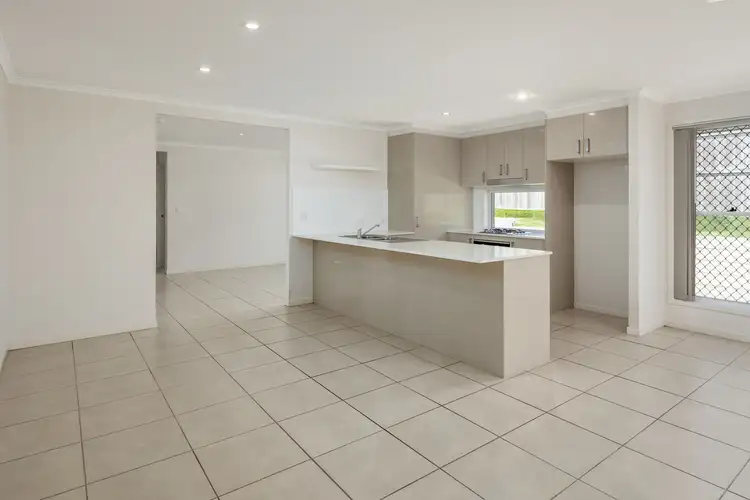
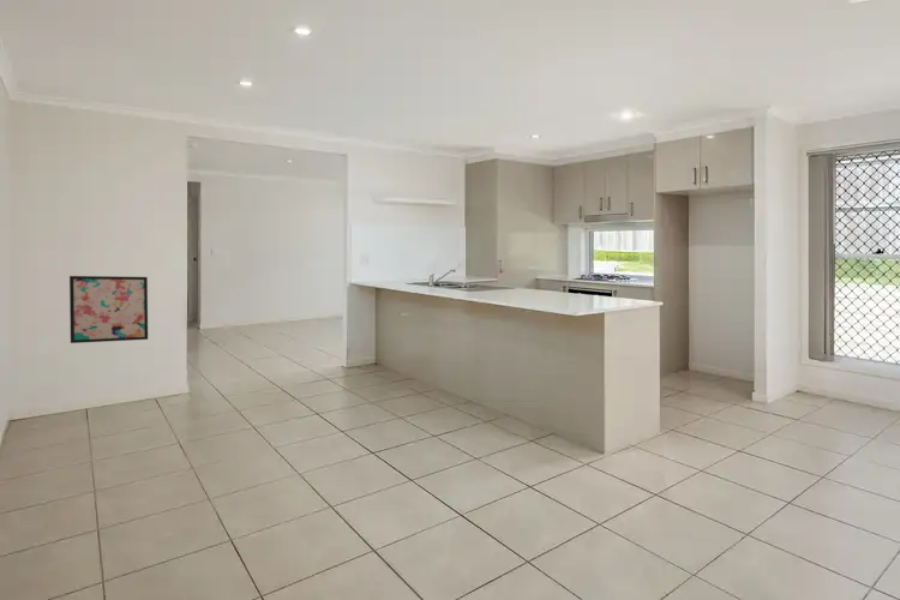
+ wall art (109, 308)
